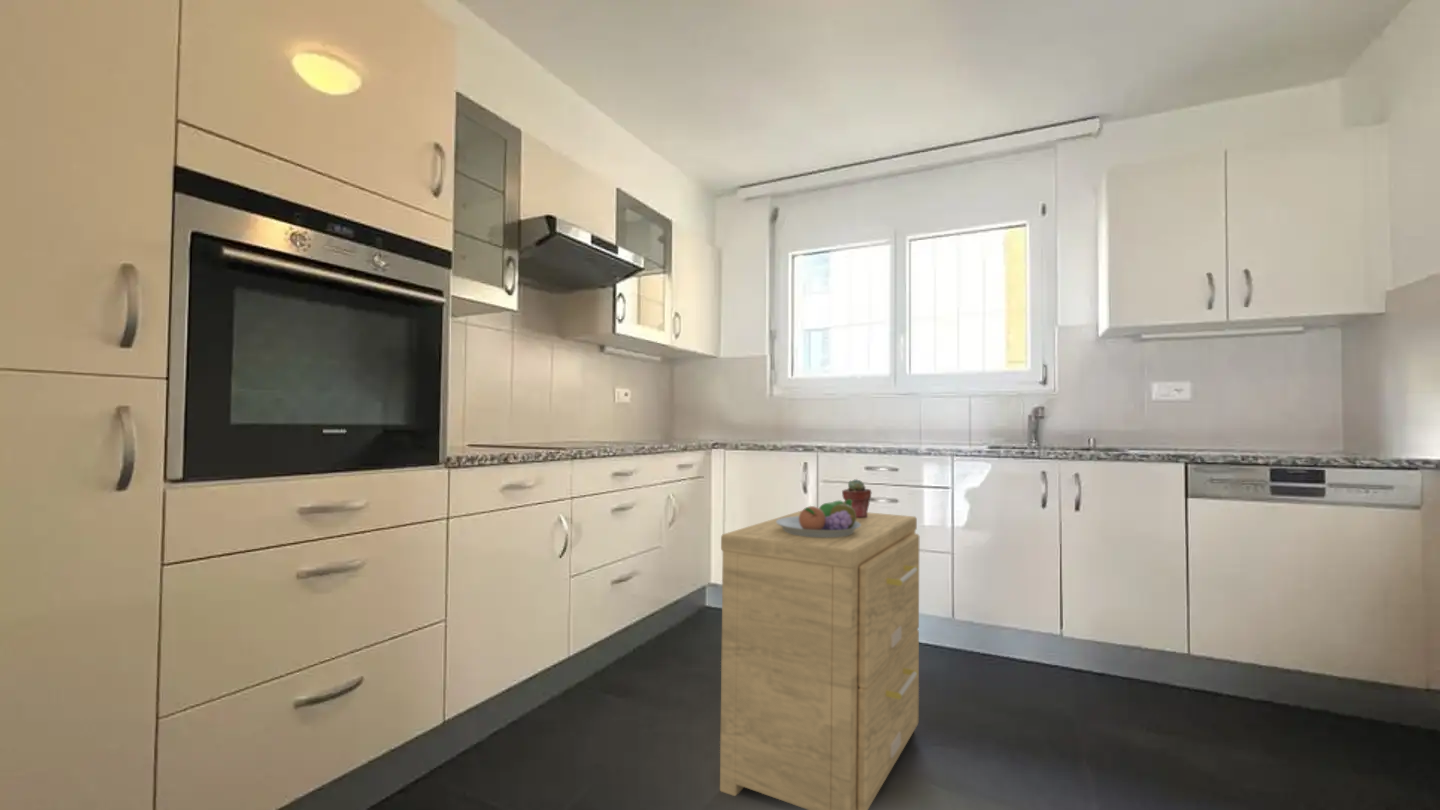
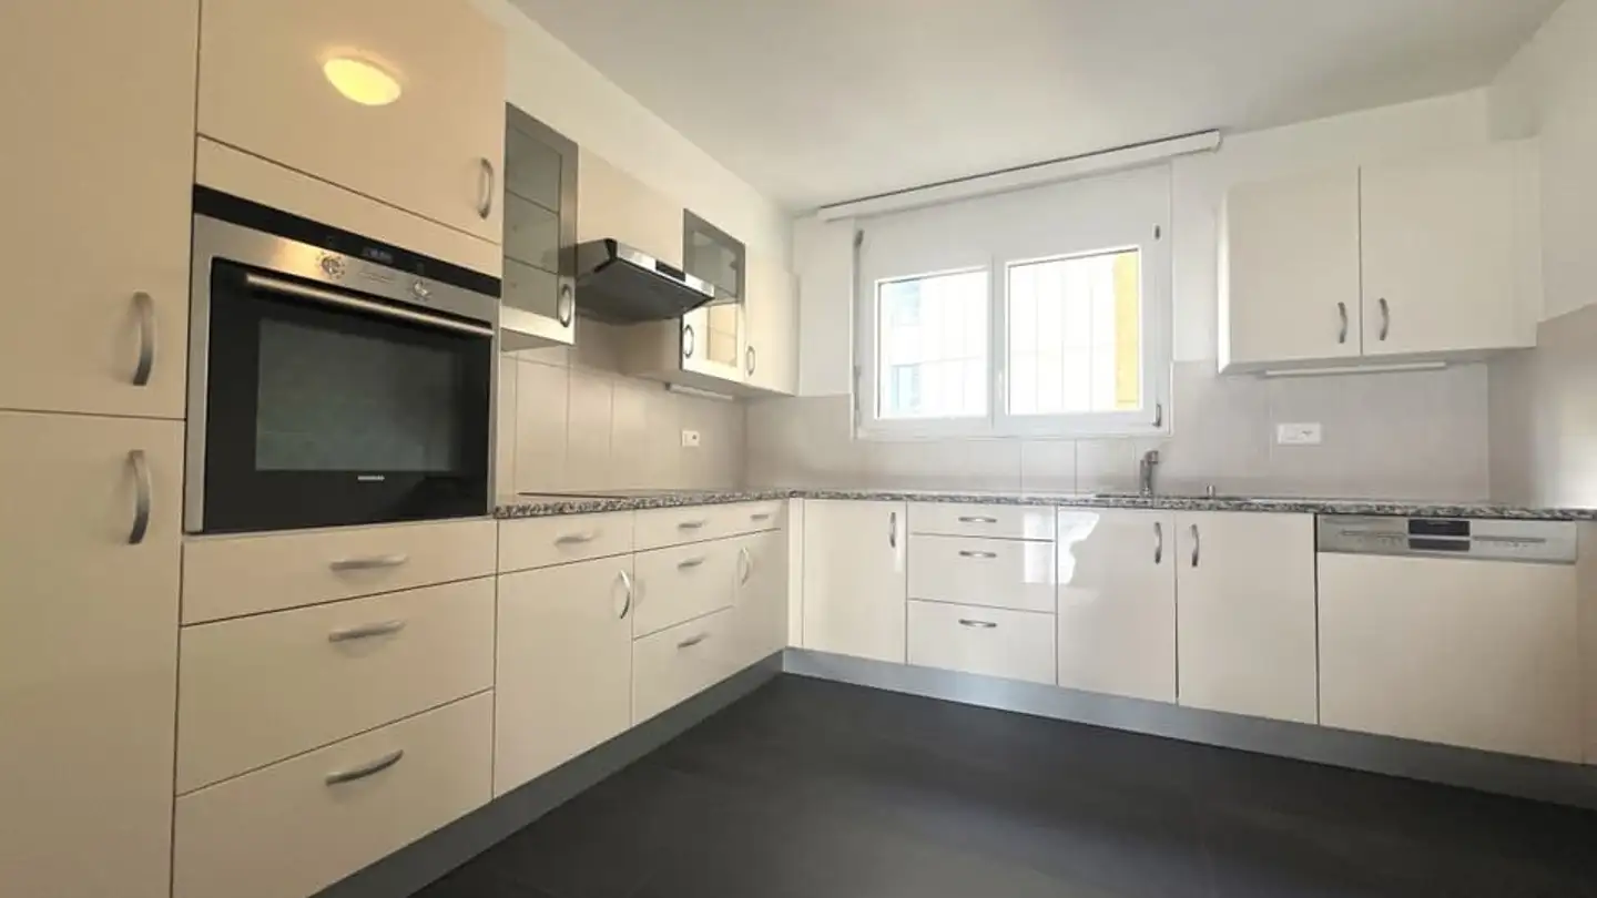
- fruit bowl (821, 513)
- side table (836, 642)
- potted succulent (856, 497)
